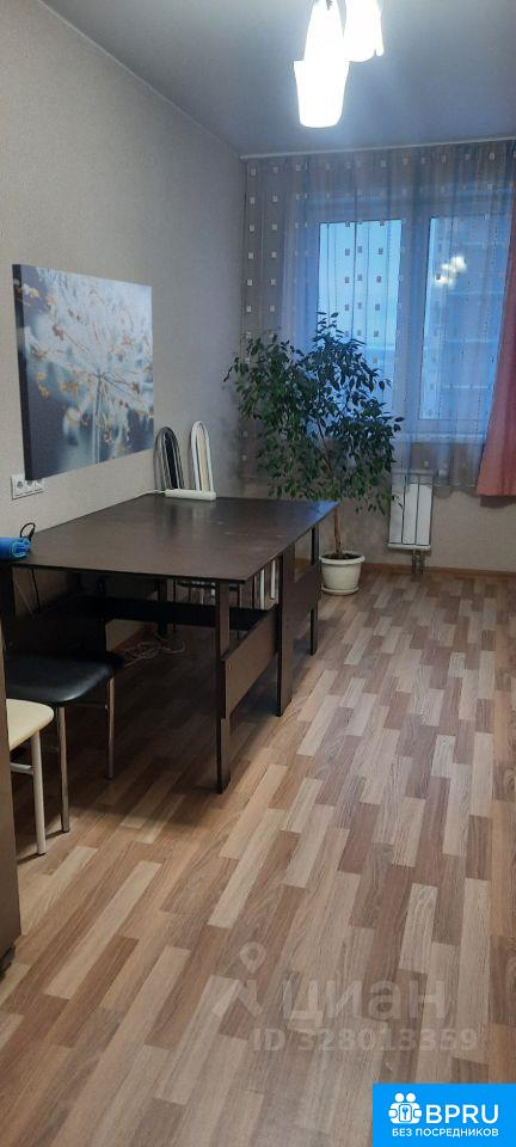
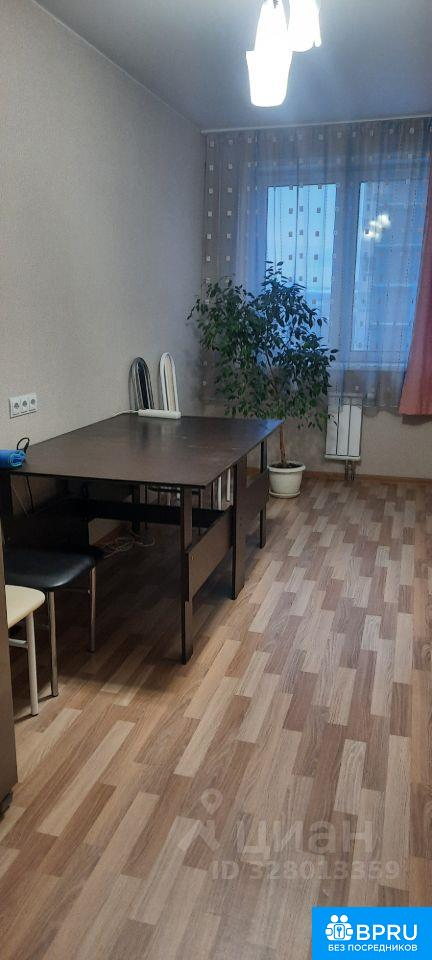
- wall art (94, 372)
